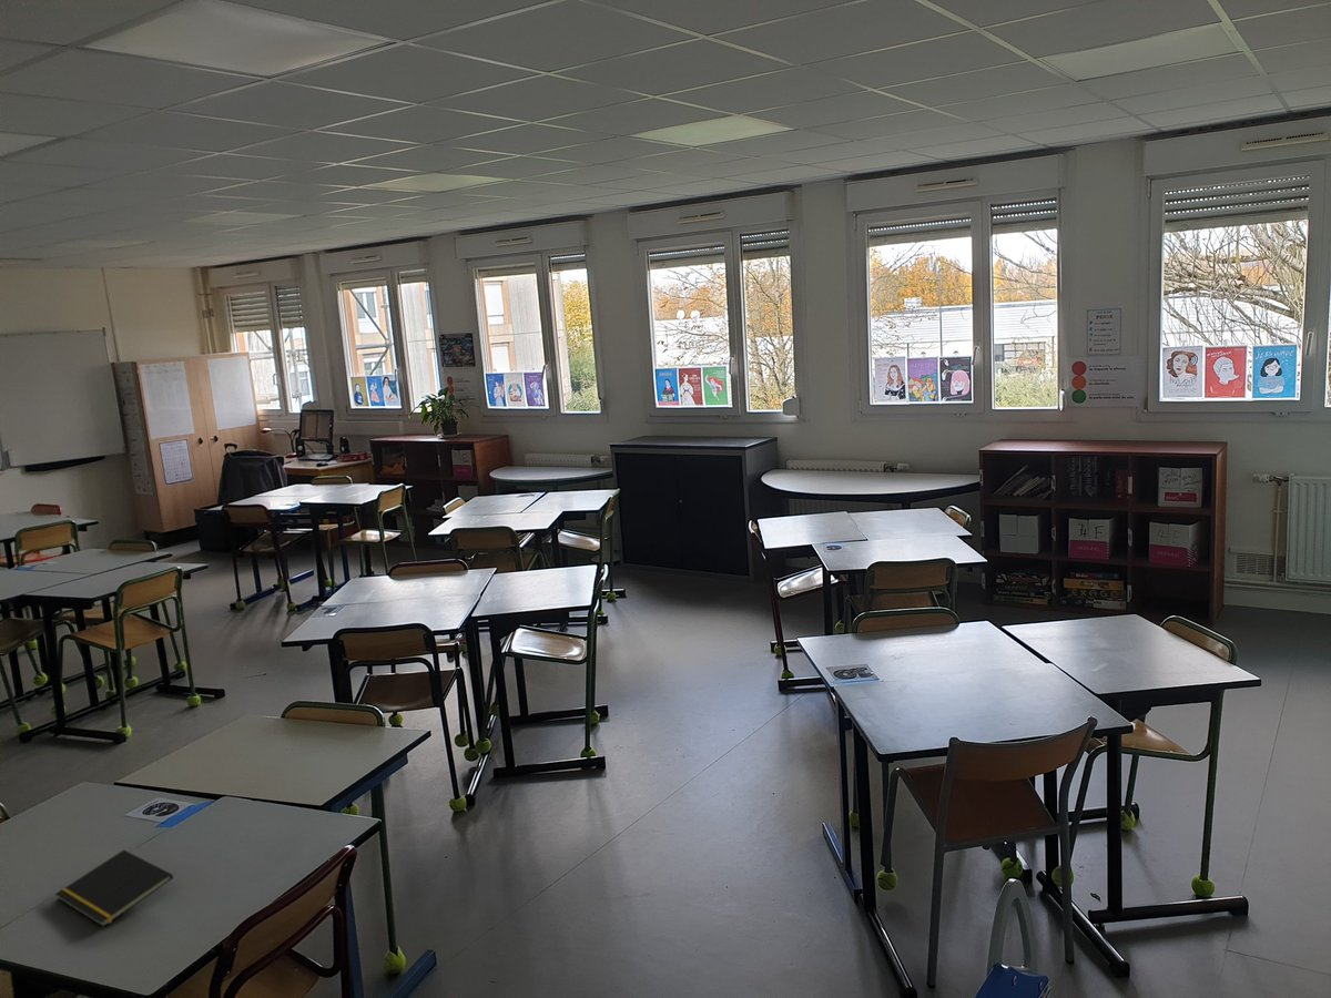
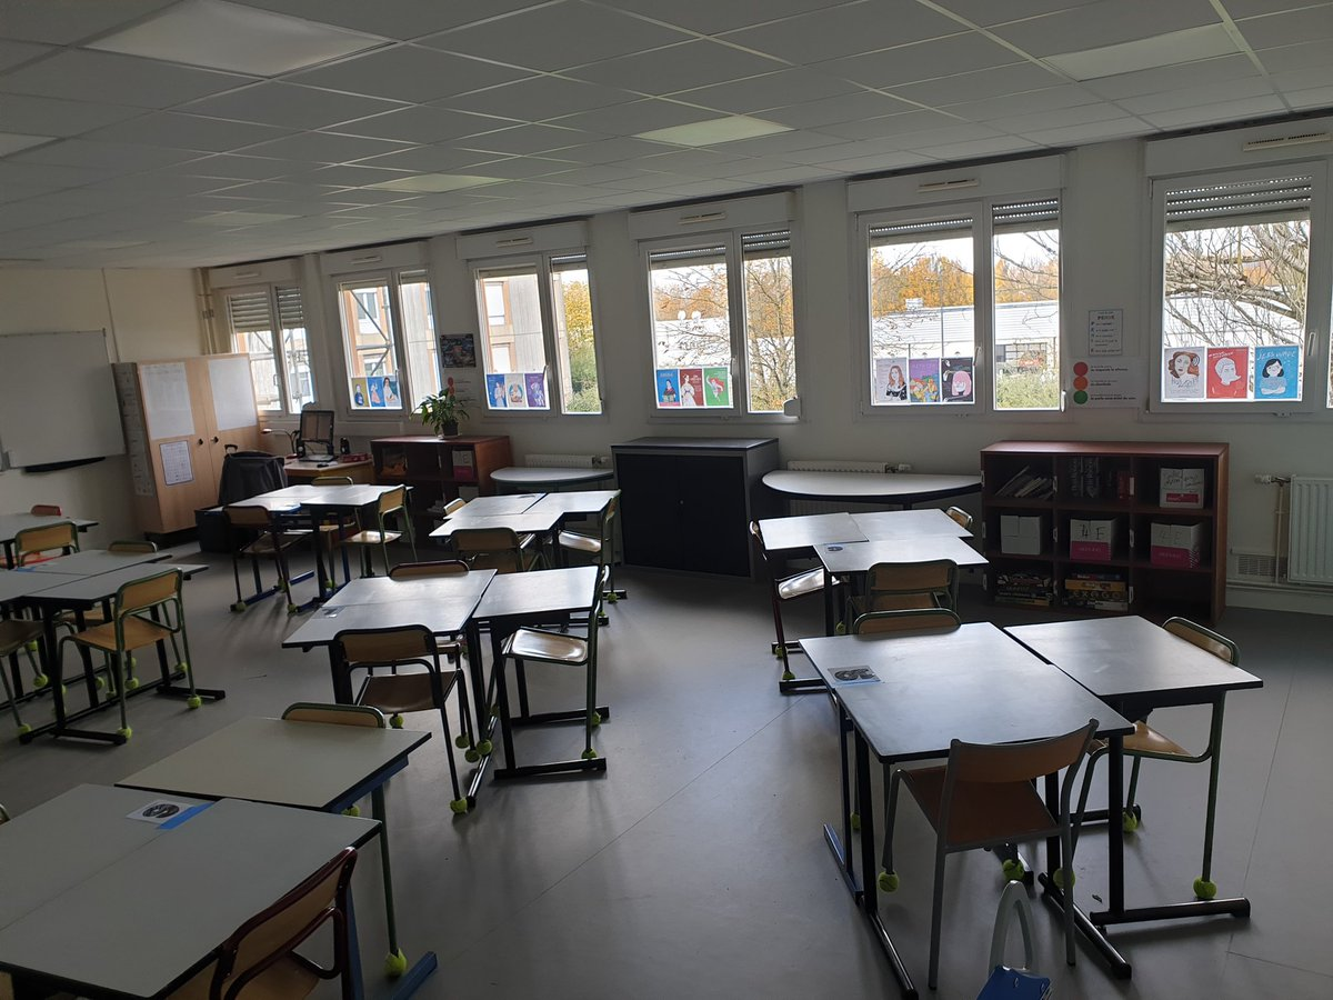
- notepad (114, 886)
